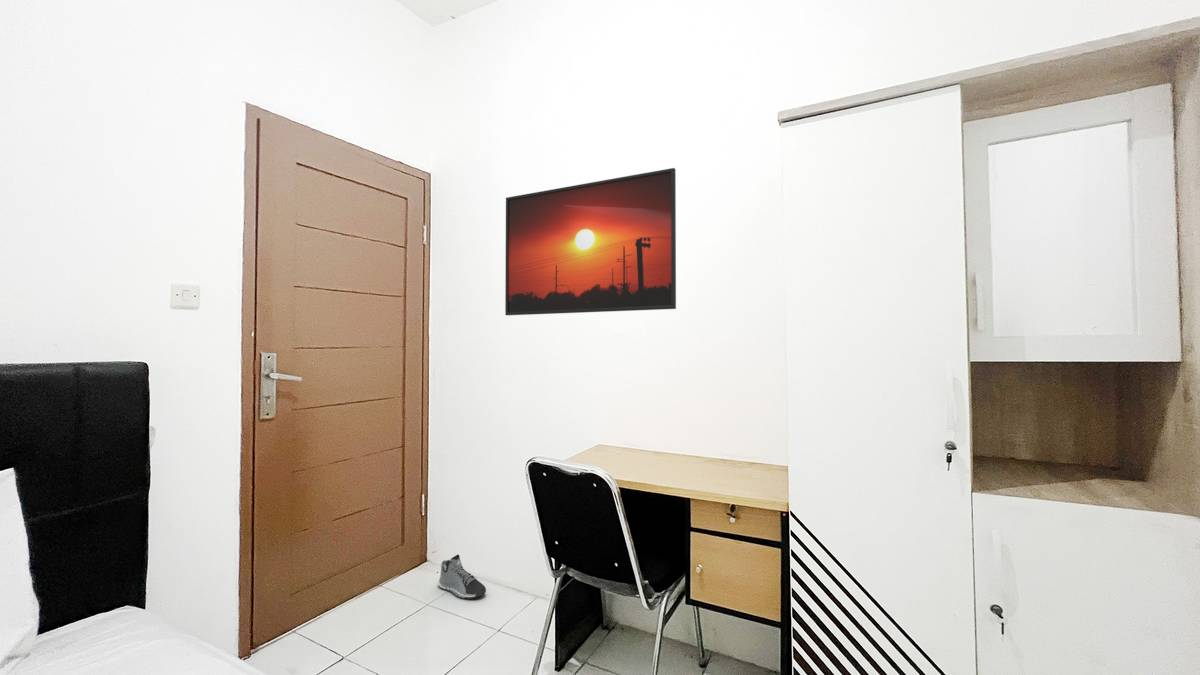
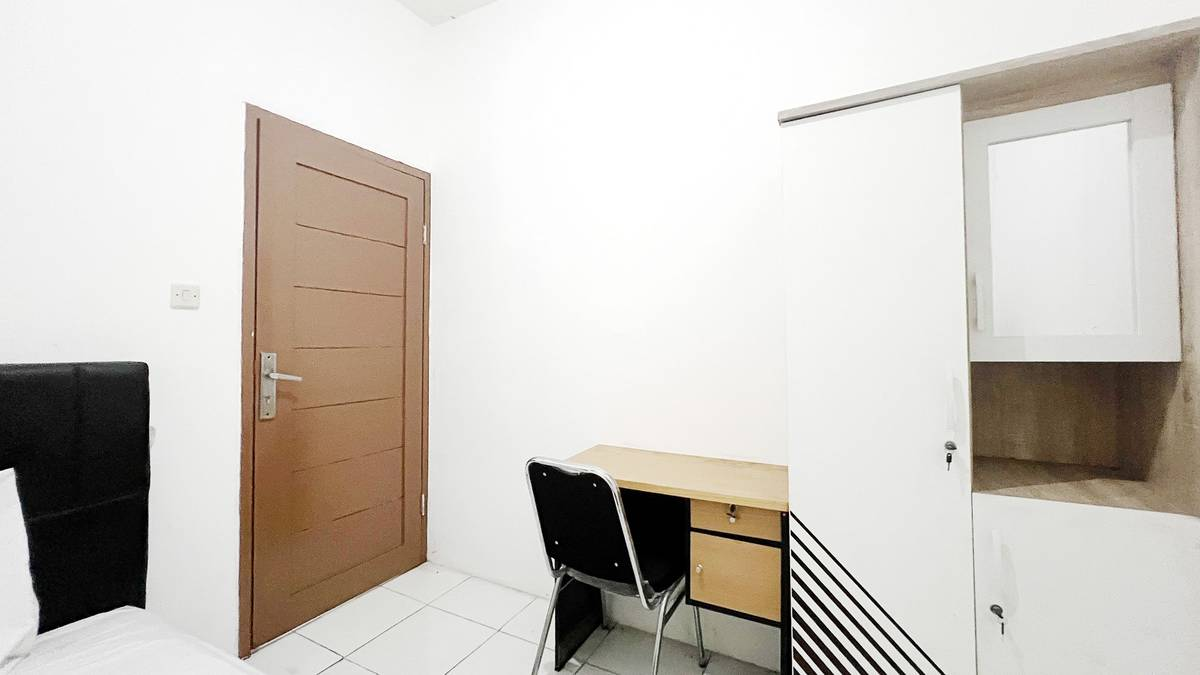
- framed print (583, 248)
- sneaker (460, 574)
